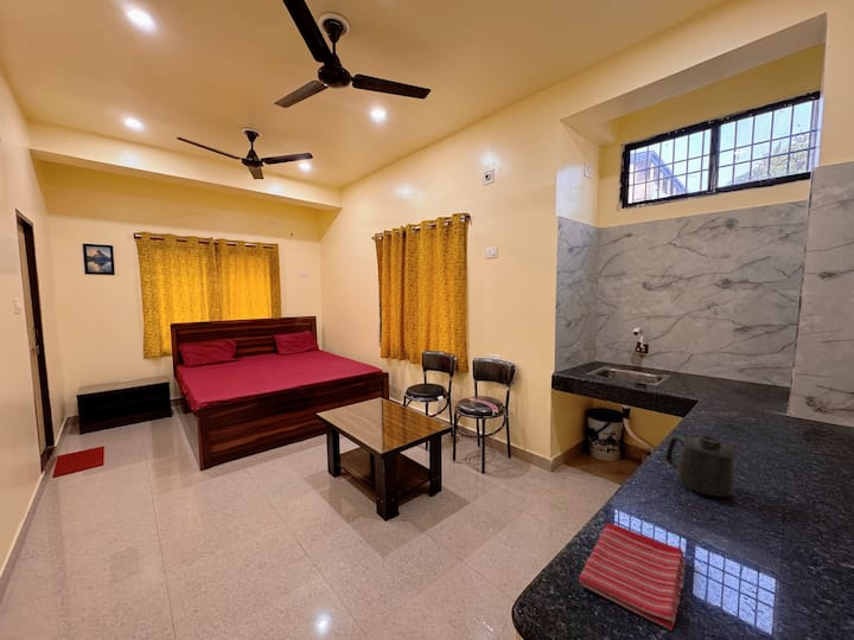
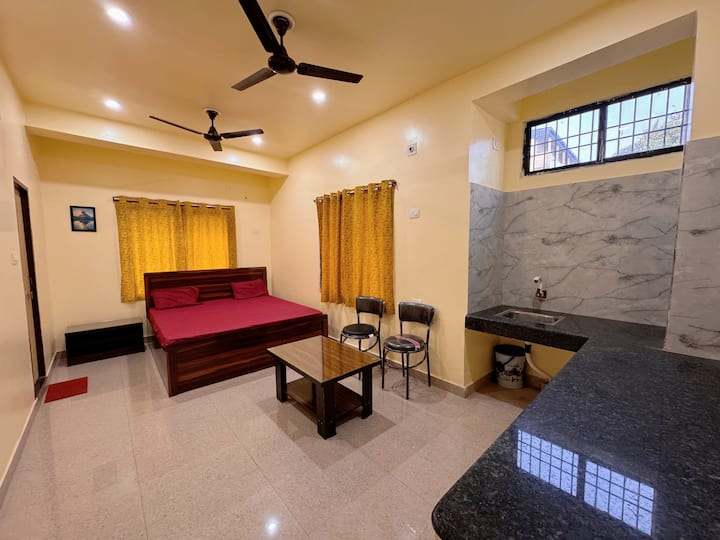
- dish towel (633, 565)
- mug (697, 461)
